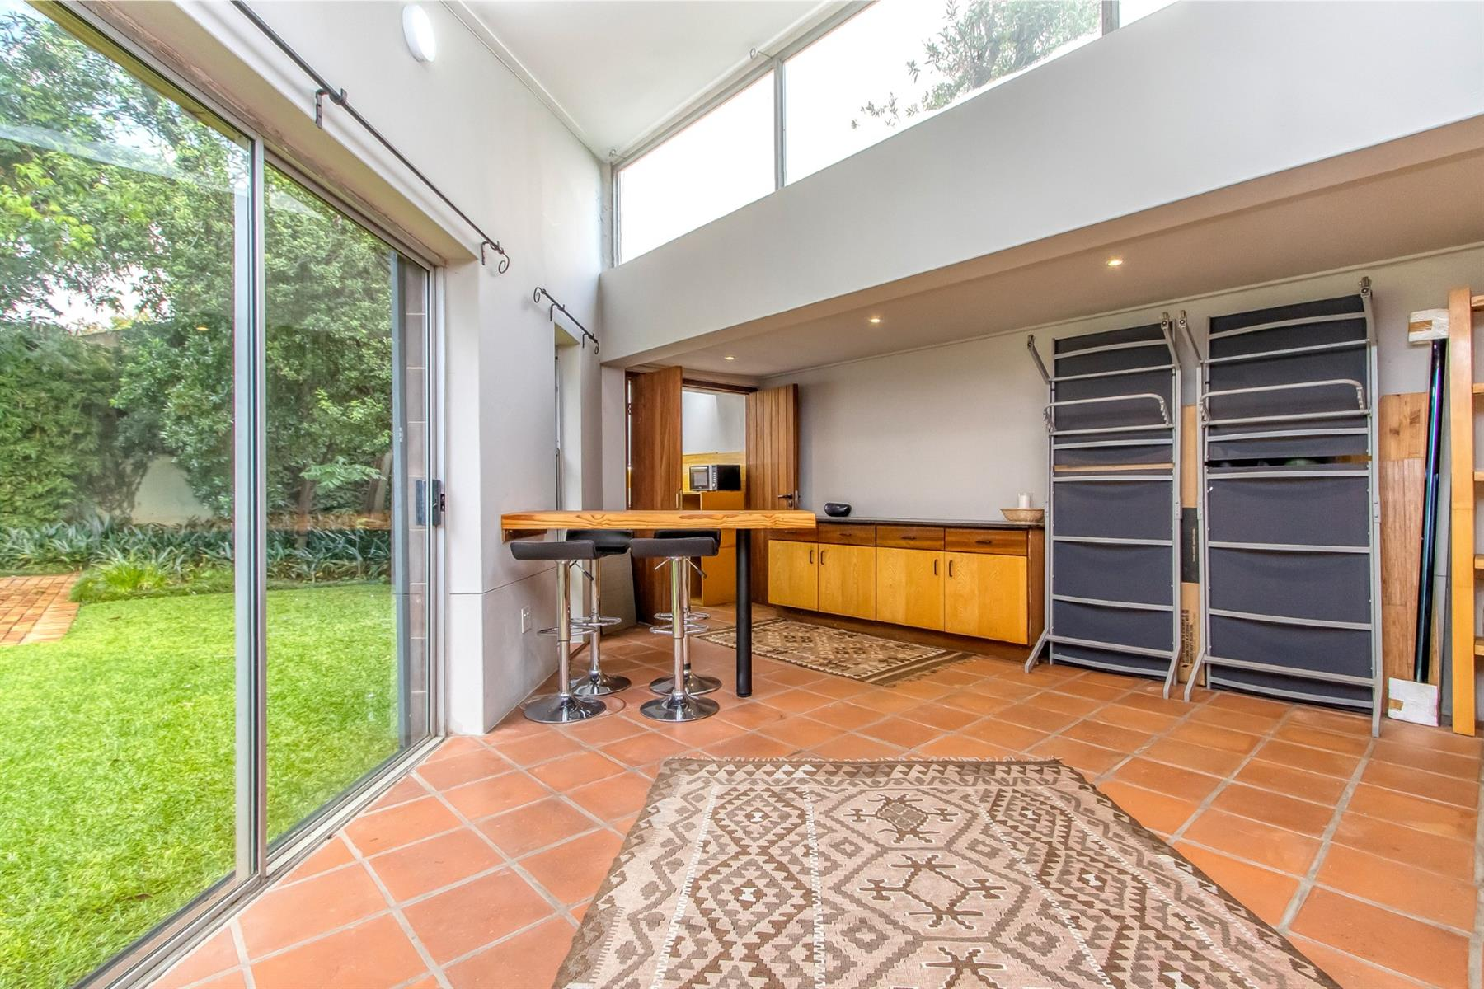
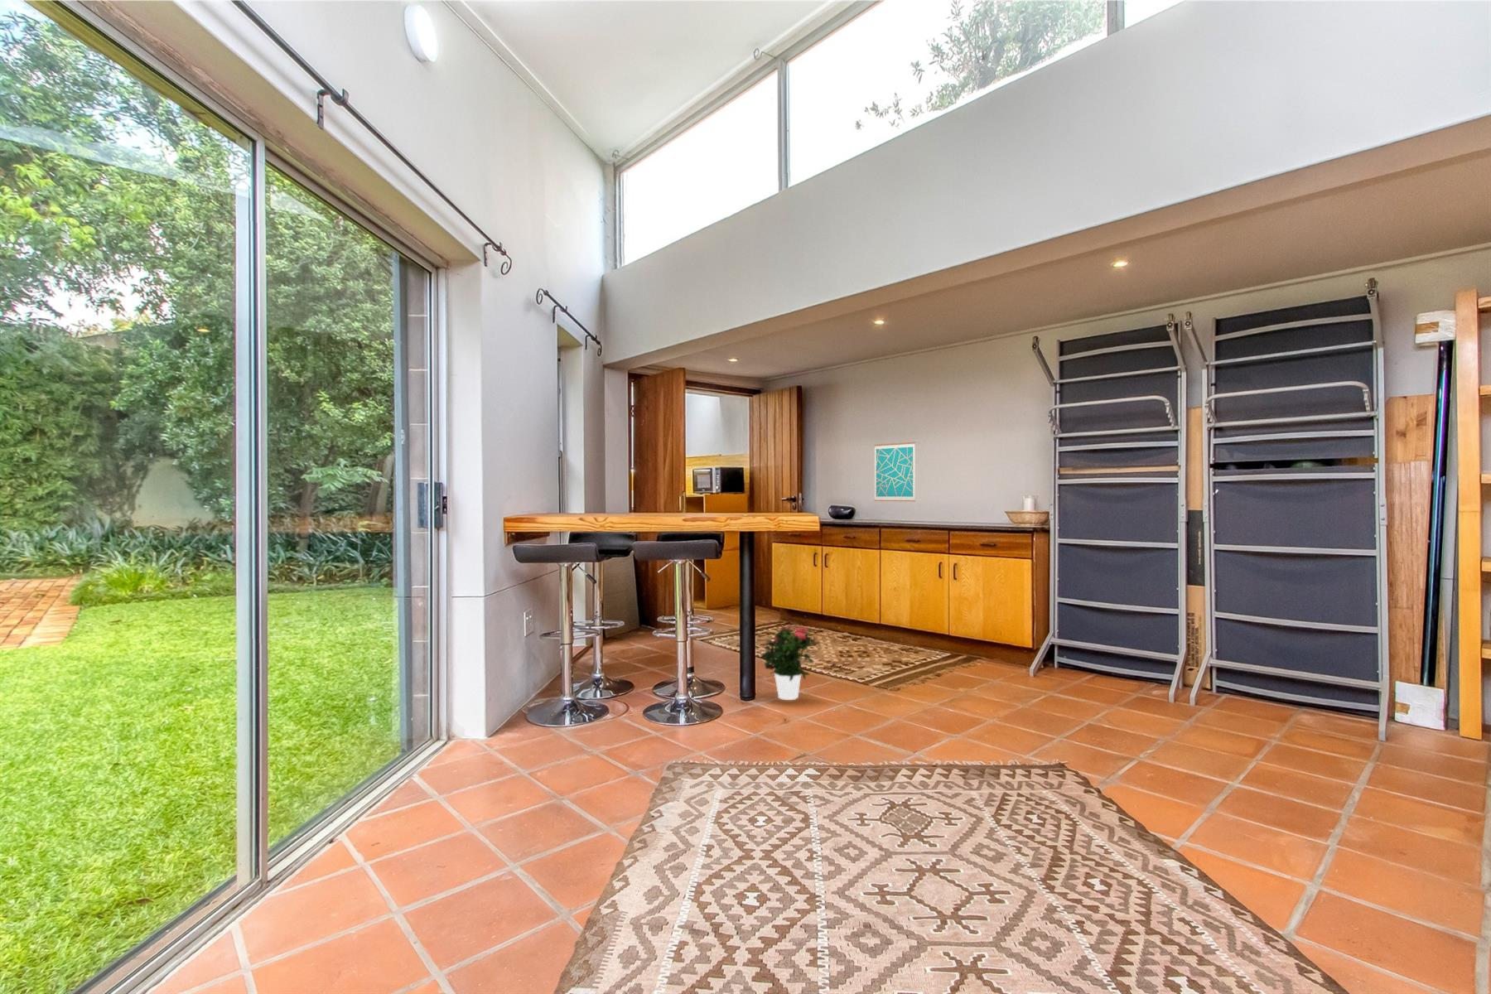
+ potted flower (790, 661)
+ wall art (894, 473)
